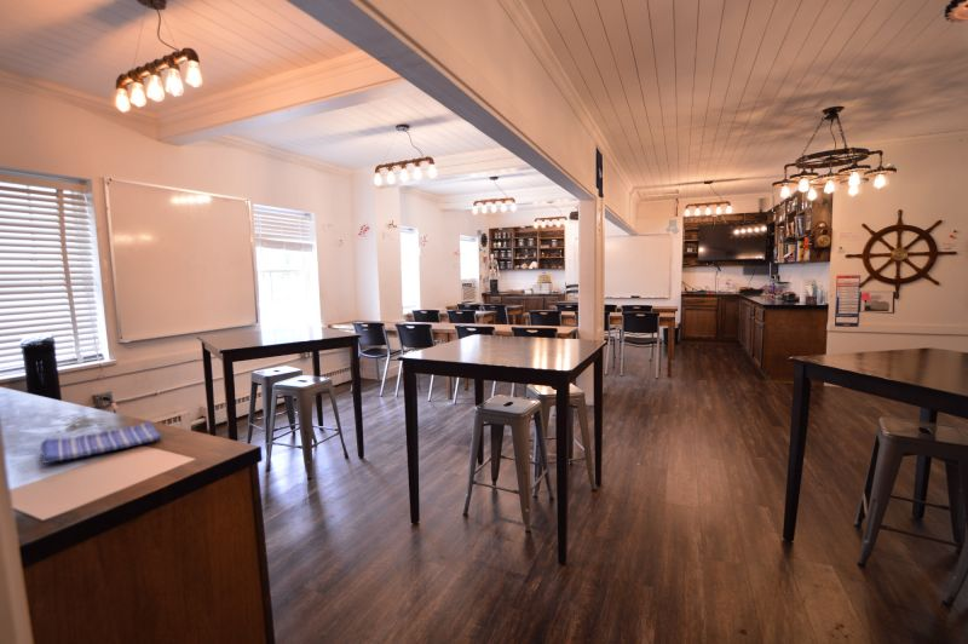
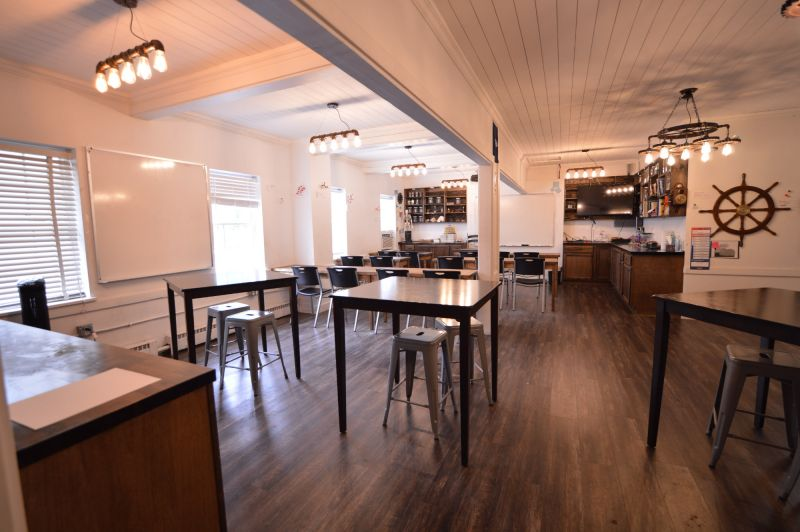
- dish towel (102, 439)
